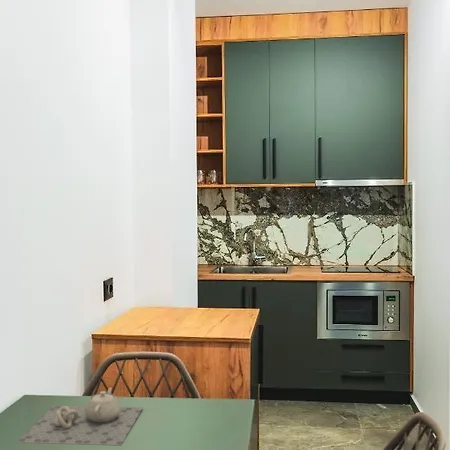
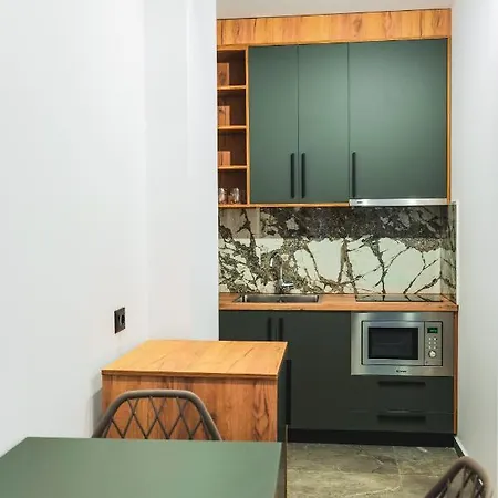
- teapot (84, 410)
